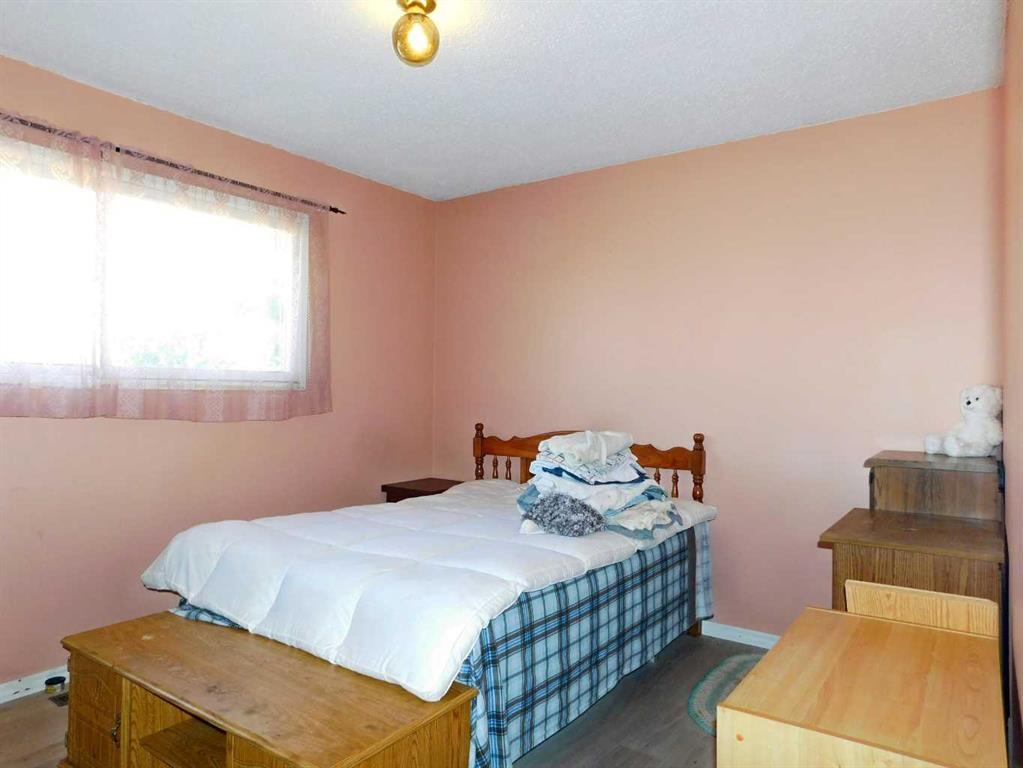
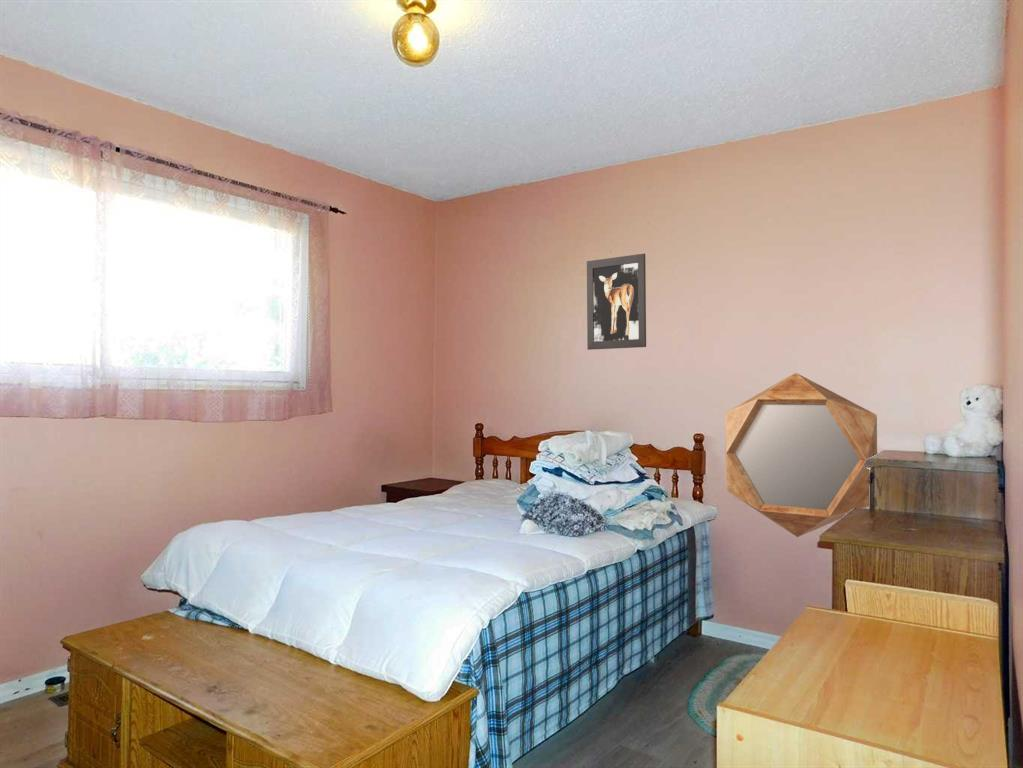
+ home mirror (794, 455)
+ wall art (615, 302)
